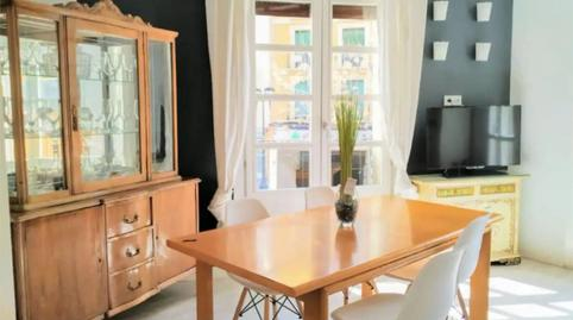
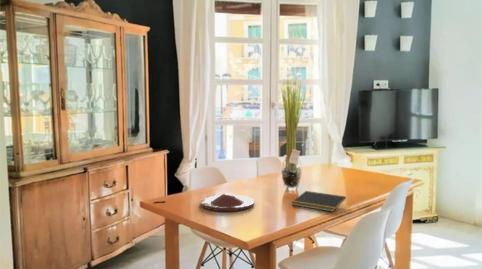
+ plate (227, 198)
+ notepad (318, 200)
